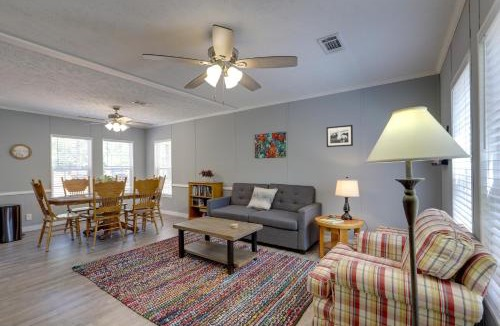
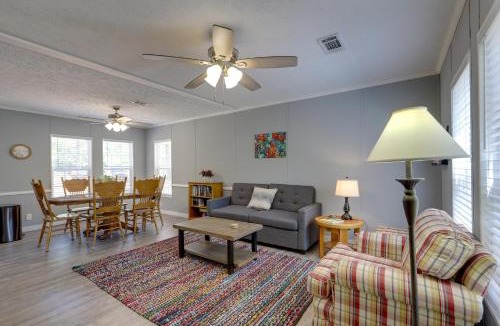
- picture frame (339, 136)
